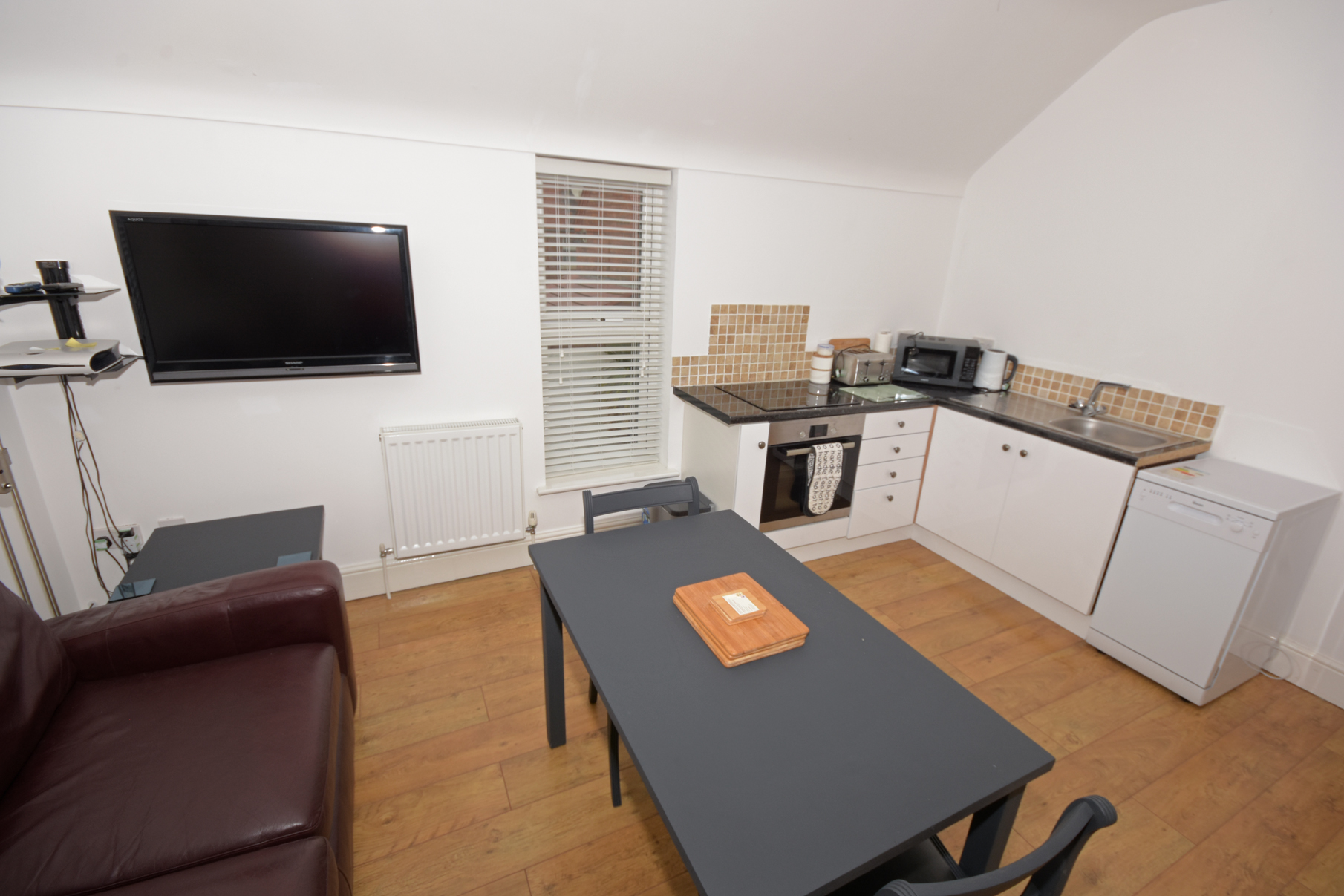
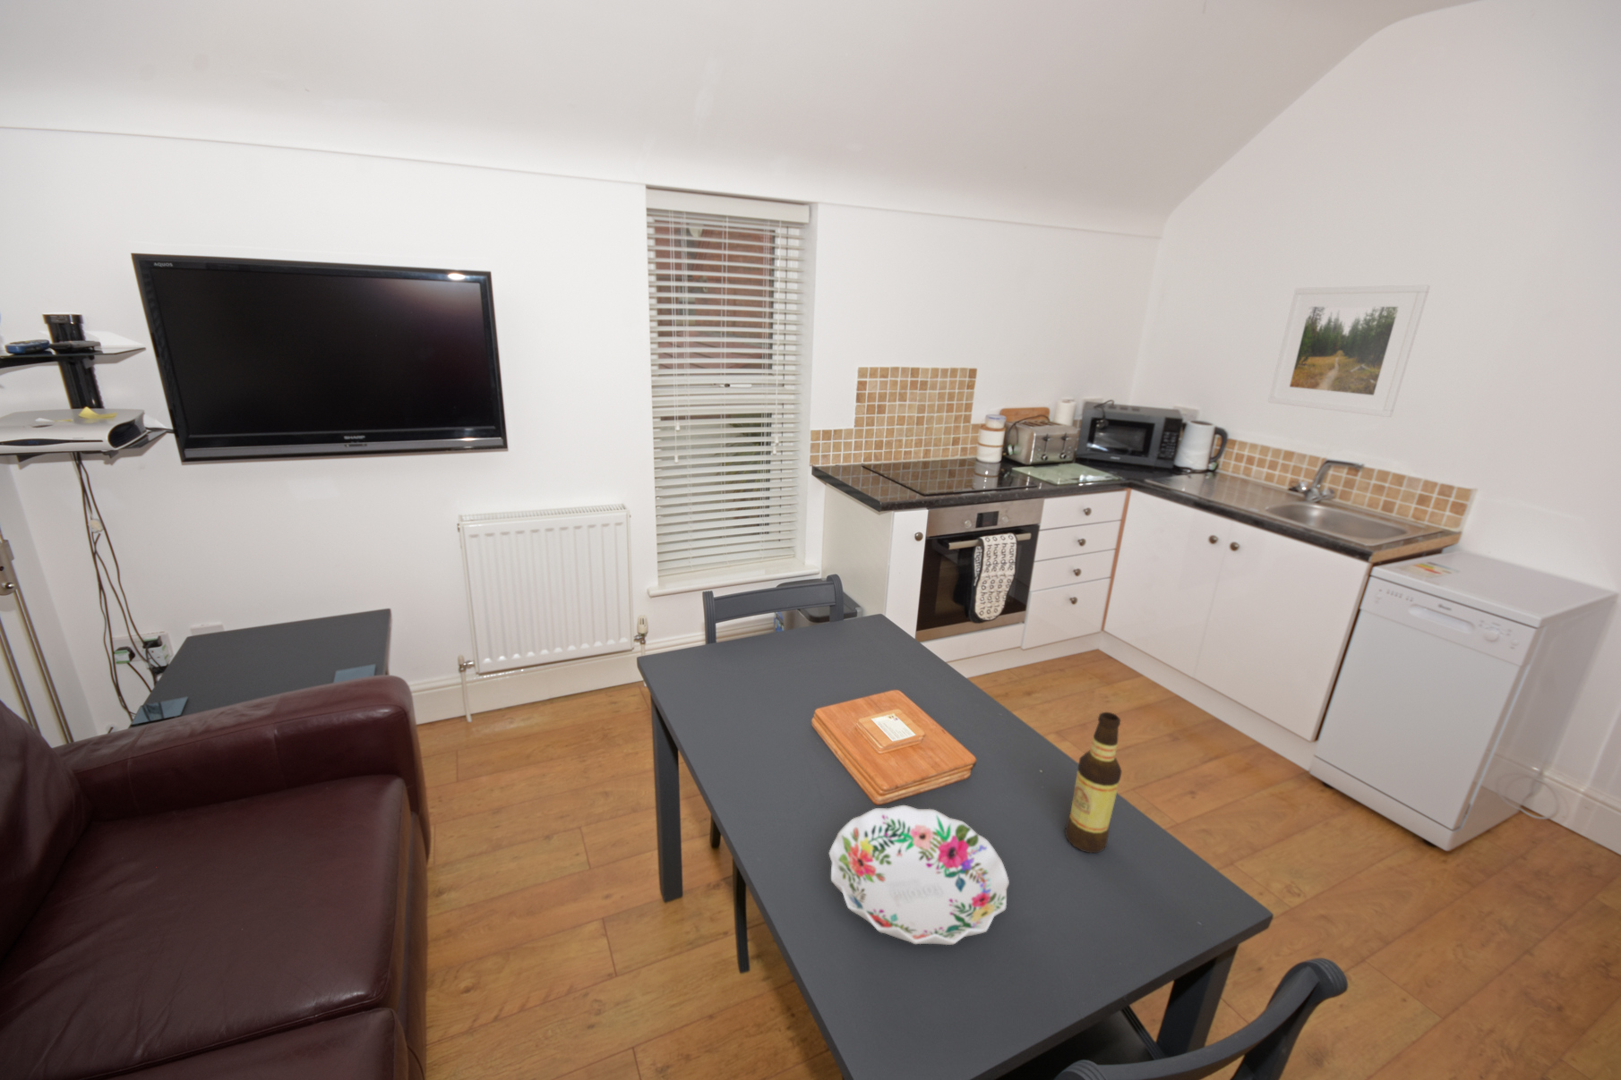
+ decorative bowl (915, 879)
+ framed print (1341, 350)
+ bottle (1098, 780)
